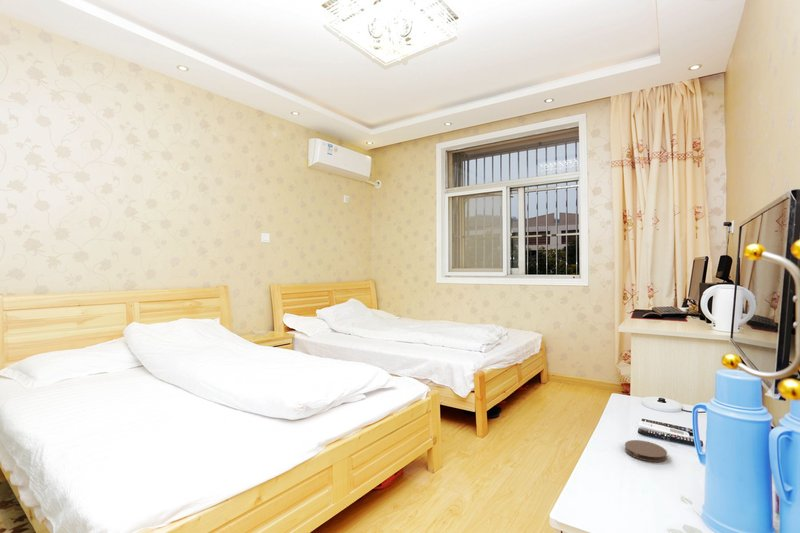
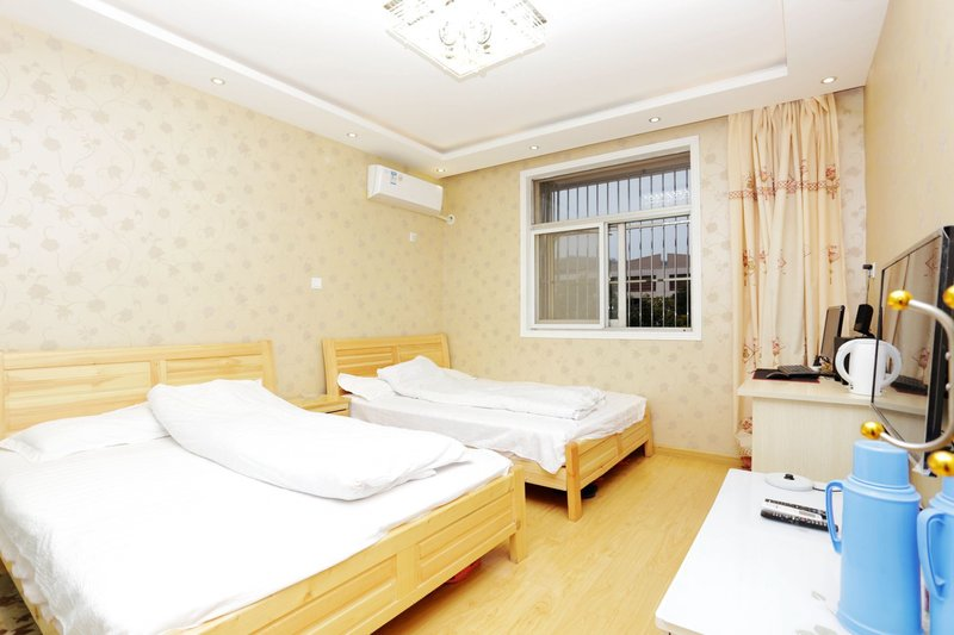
- coaster (645, 450)
